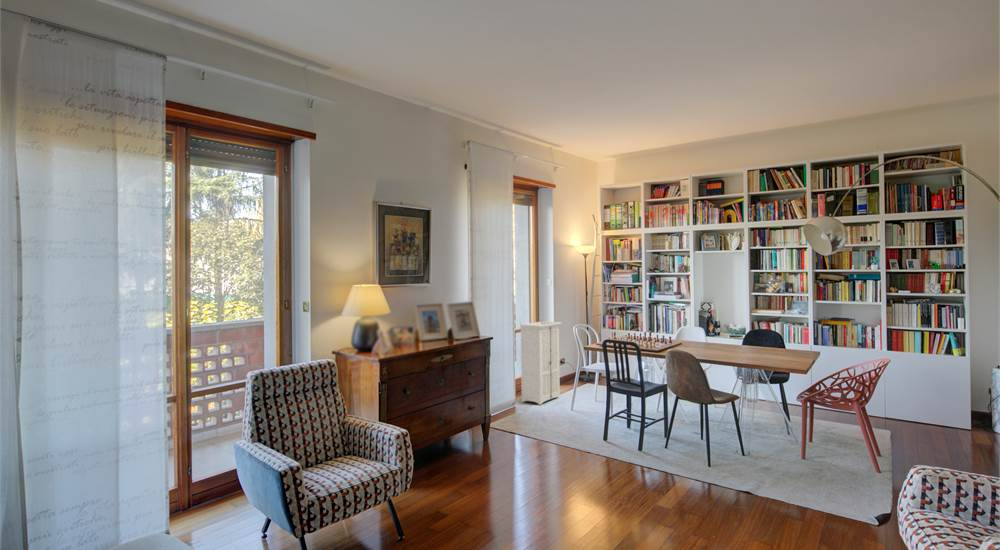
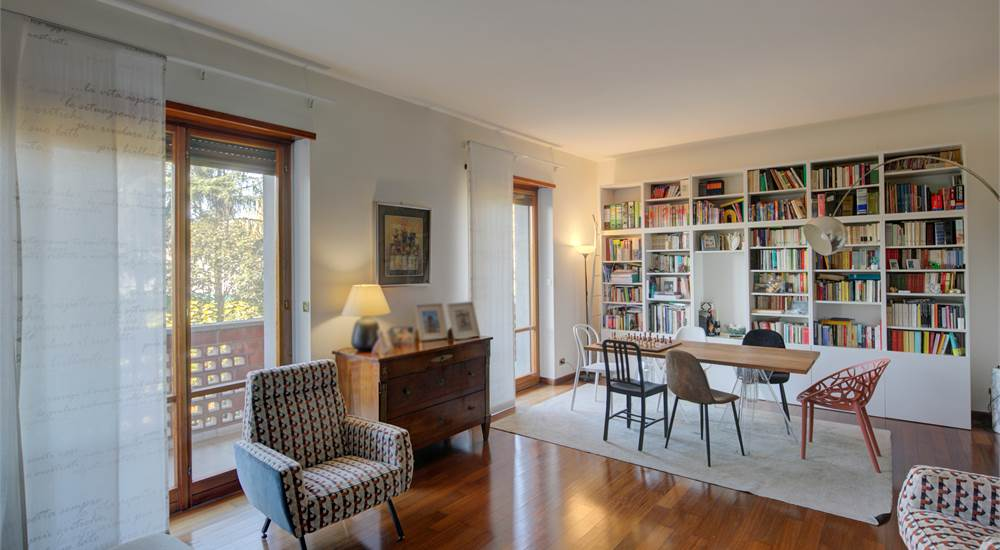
- storage cabinet (541, 360)
